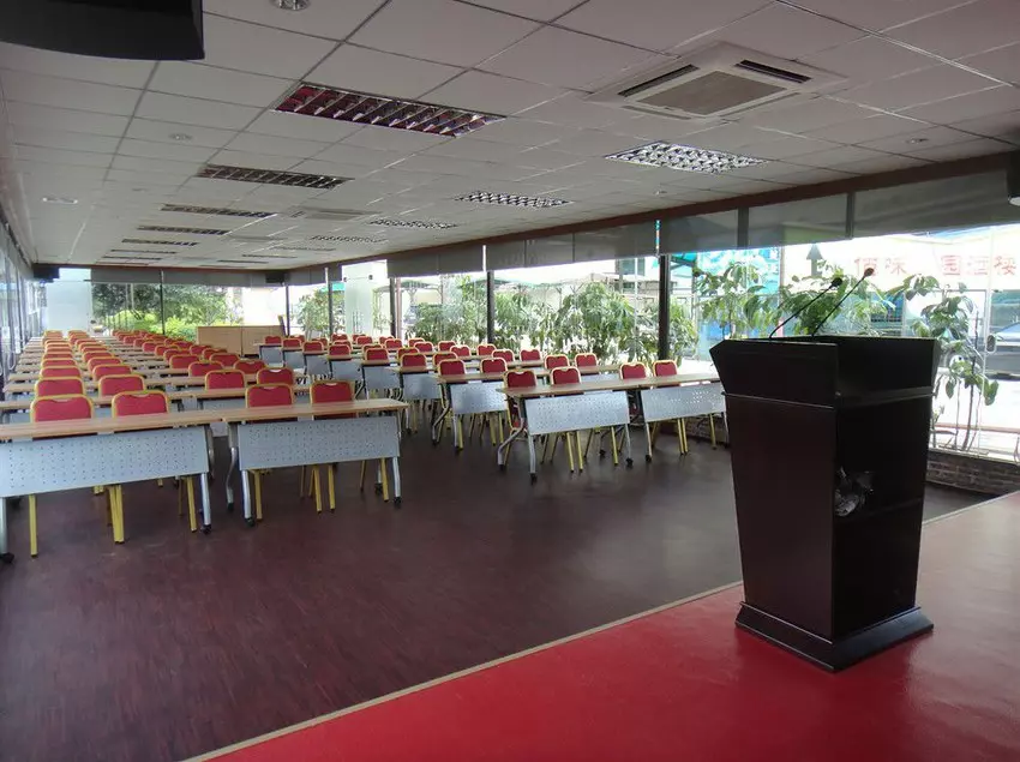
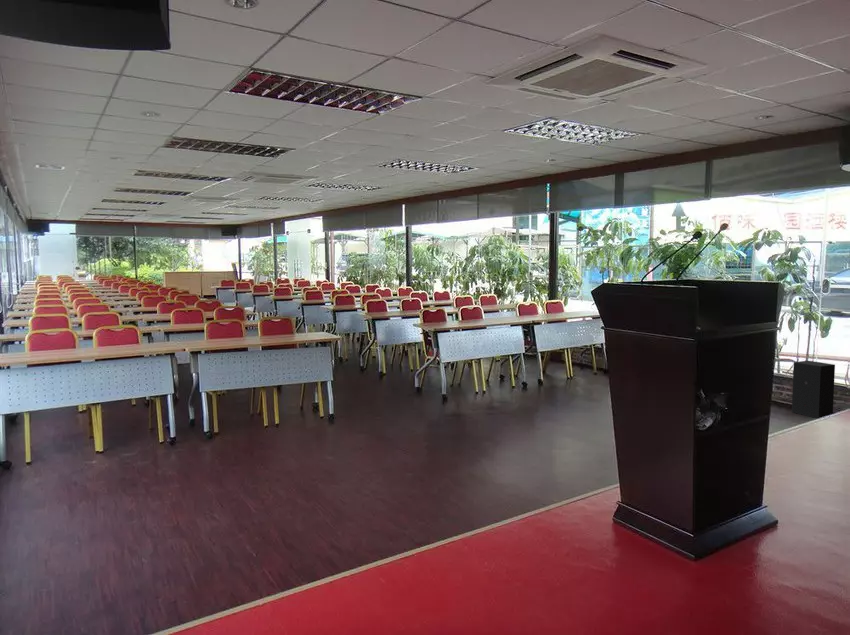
+ speaker (813, 388)
